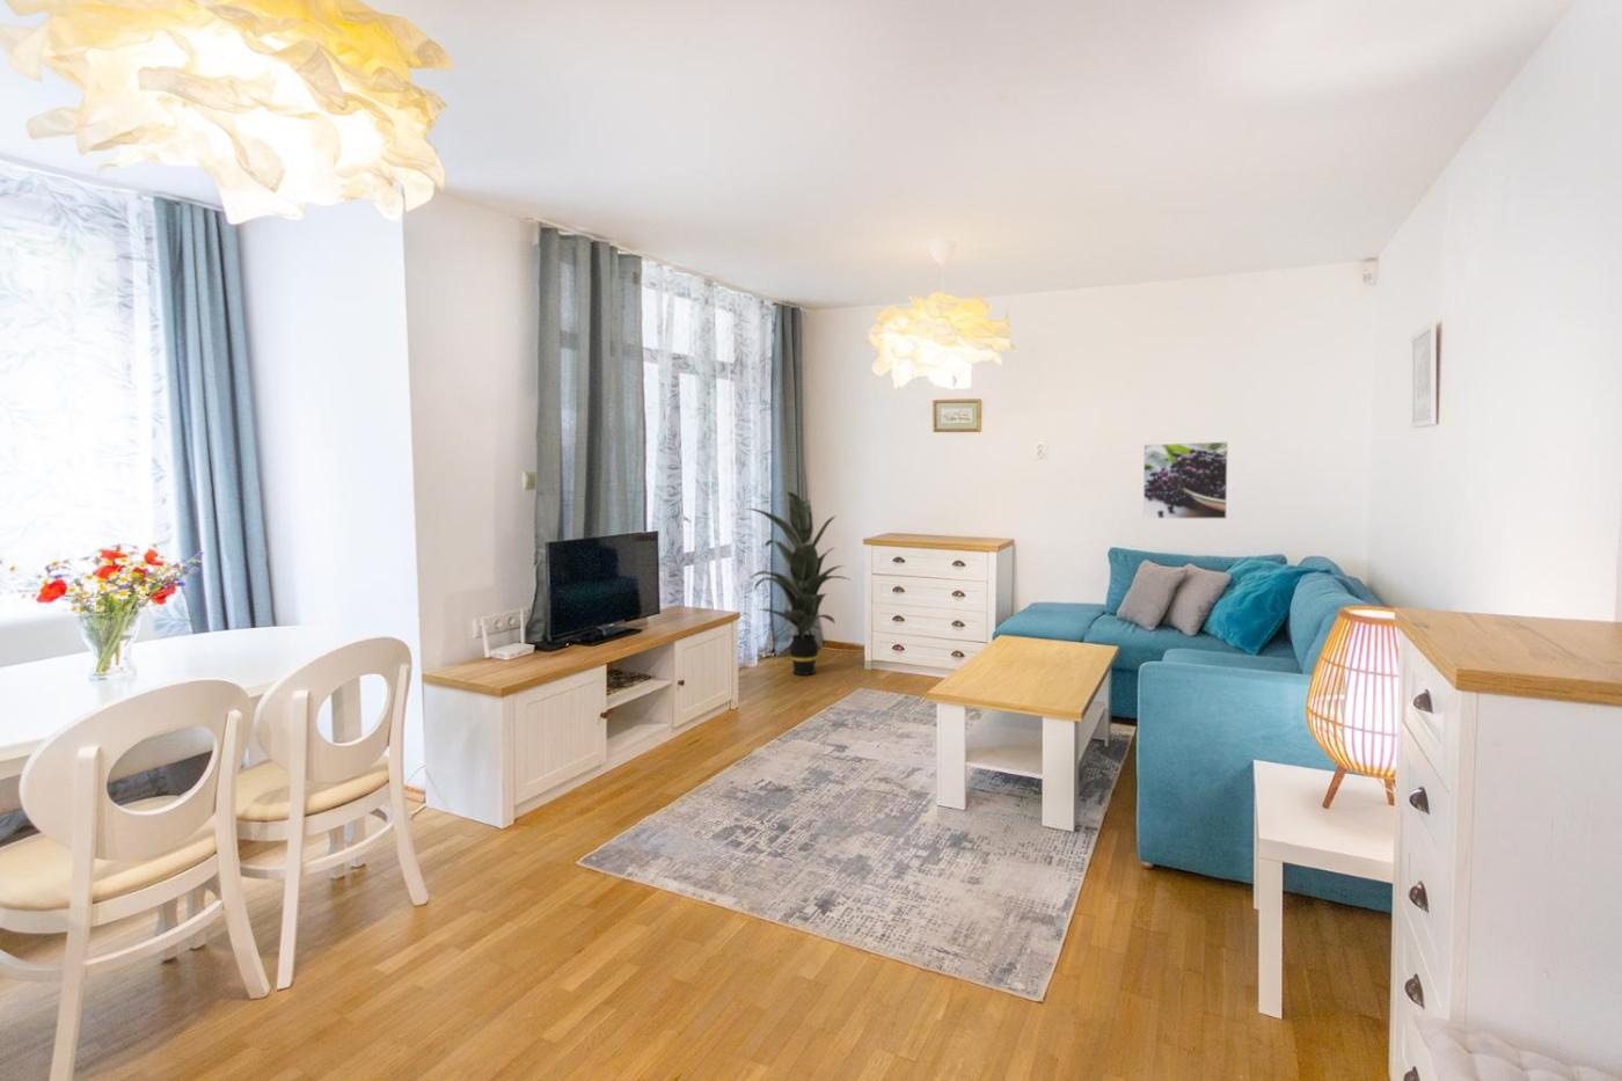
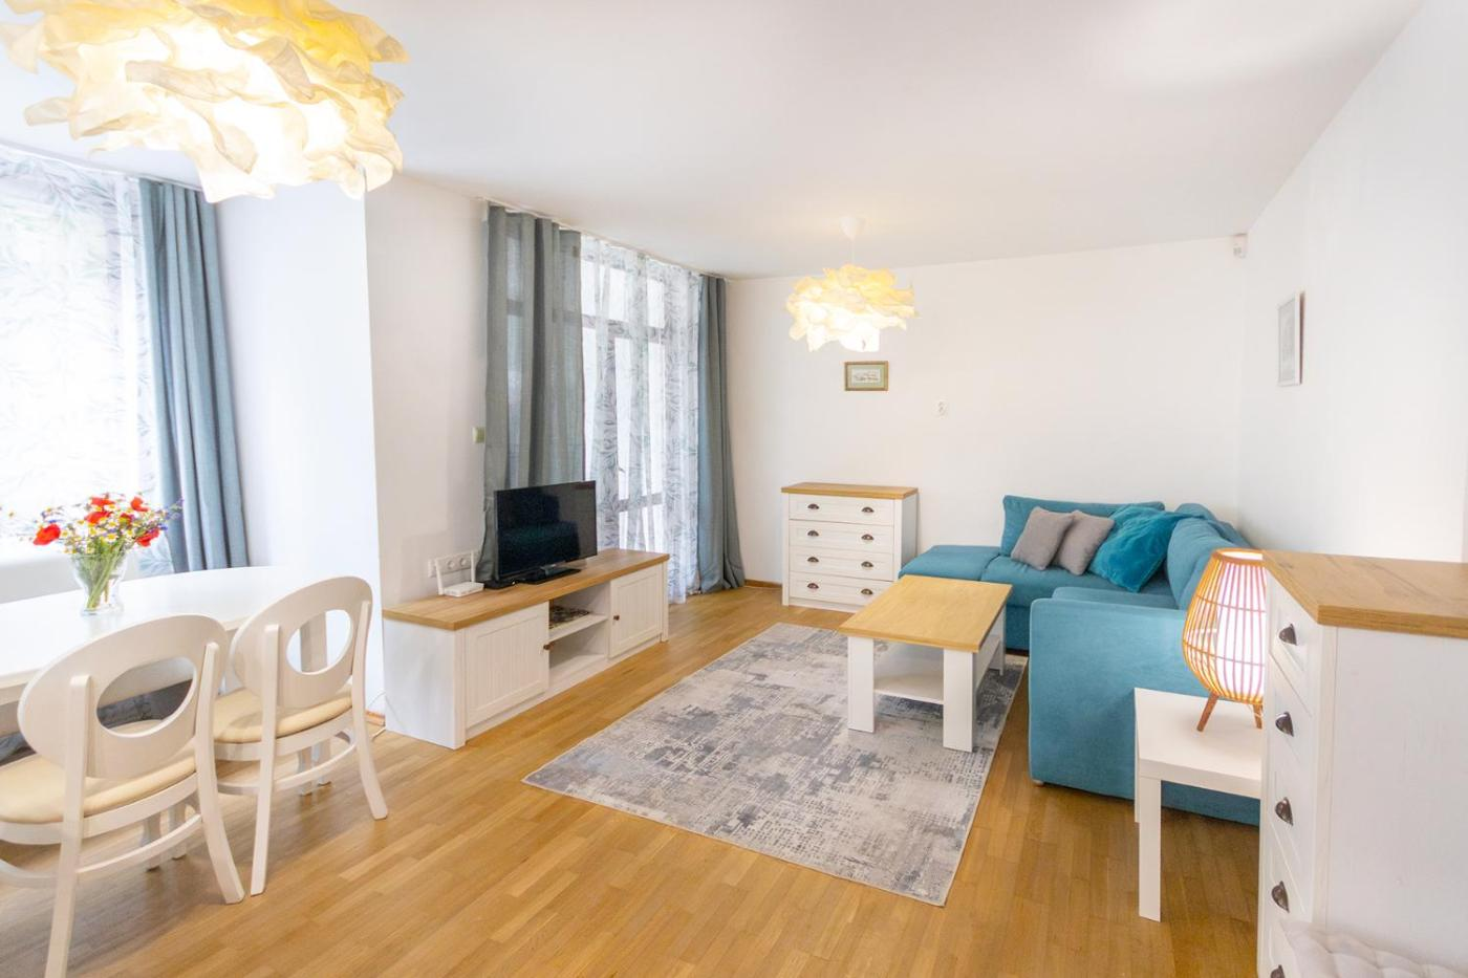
- indoor plant (795, 583)
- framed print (1184, 481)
